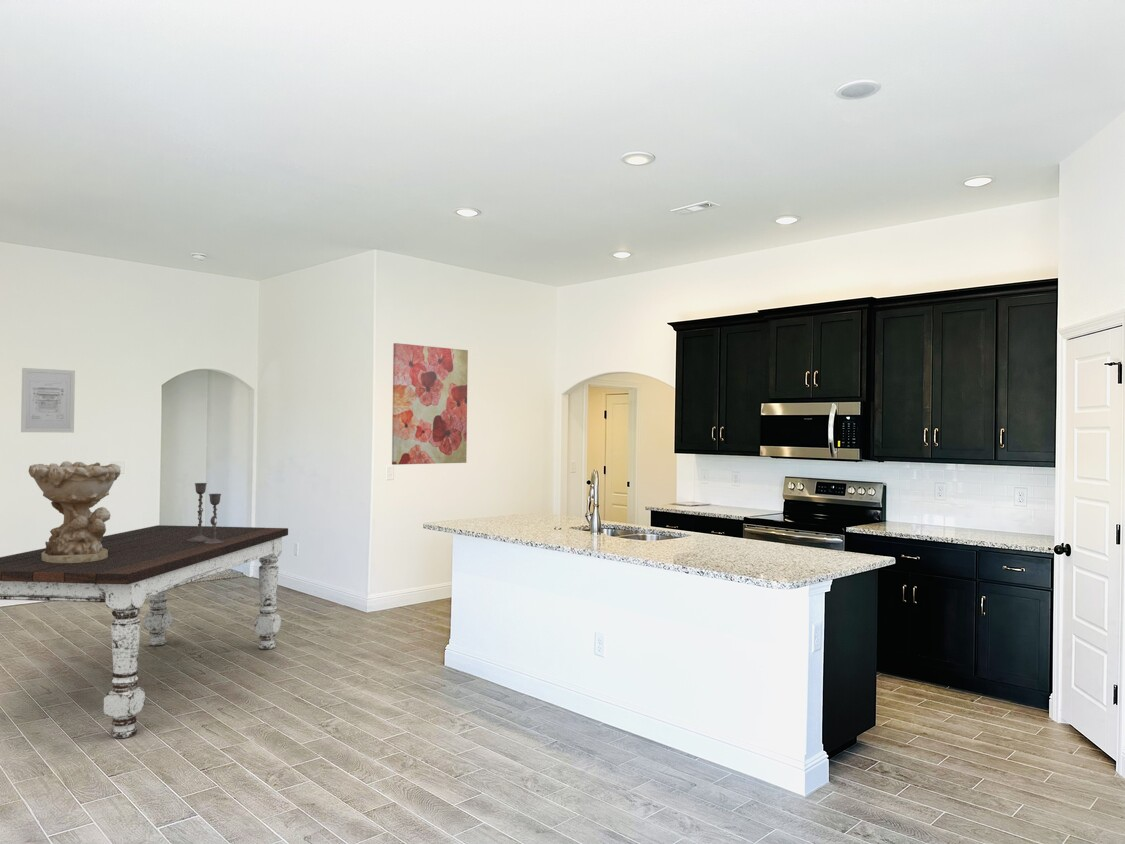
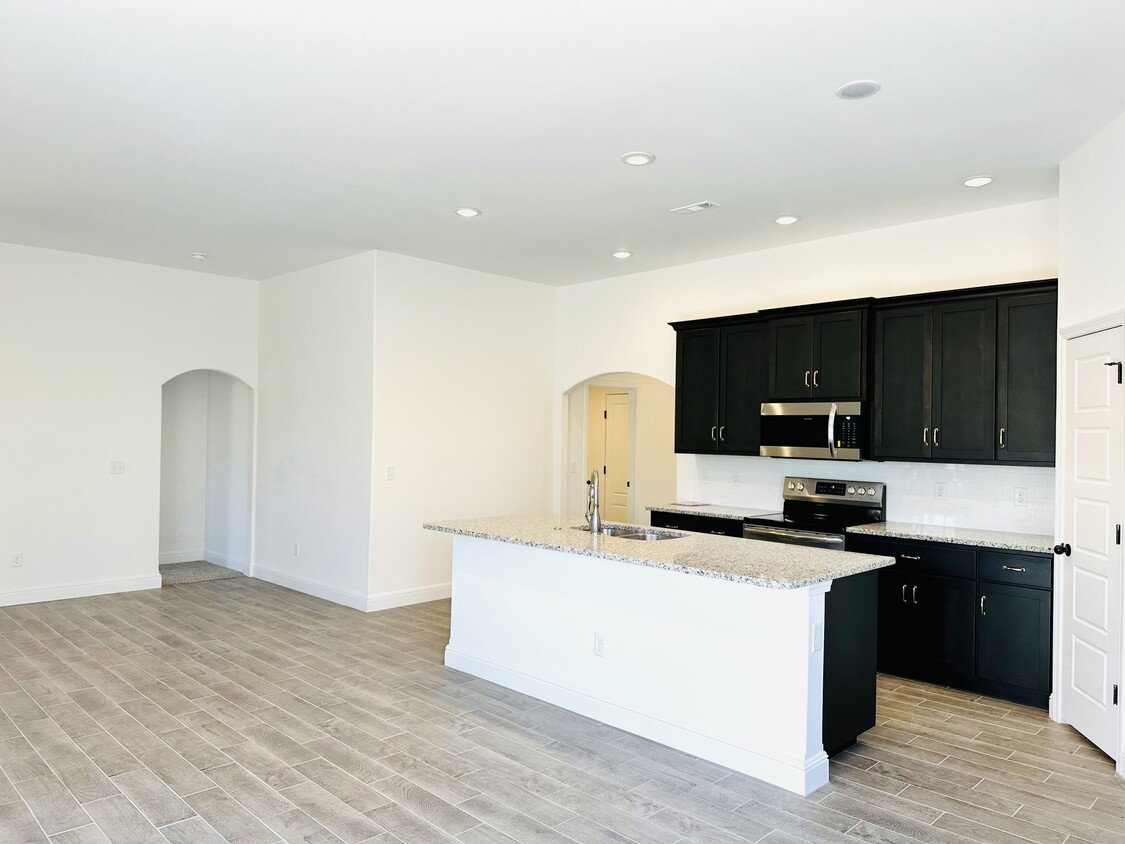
- dining table (146, 614)
- wall art (431, 405)
- candlestick (202, 511)
- decorative bowl (75, 510)
- wall art (48, 400)
